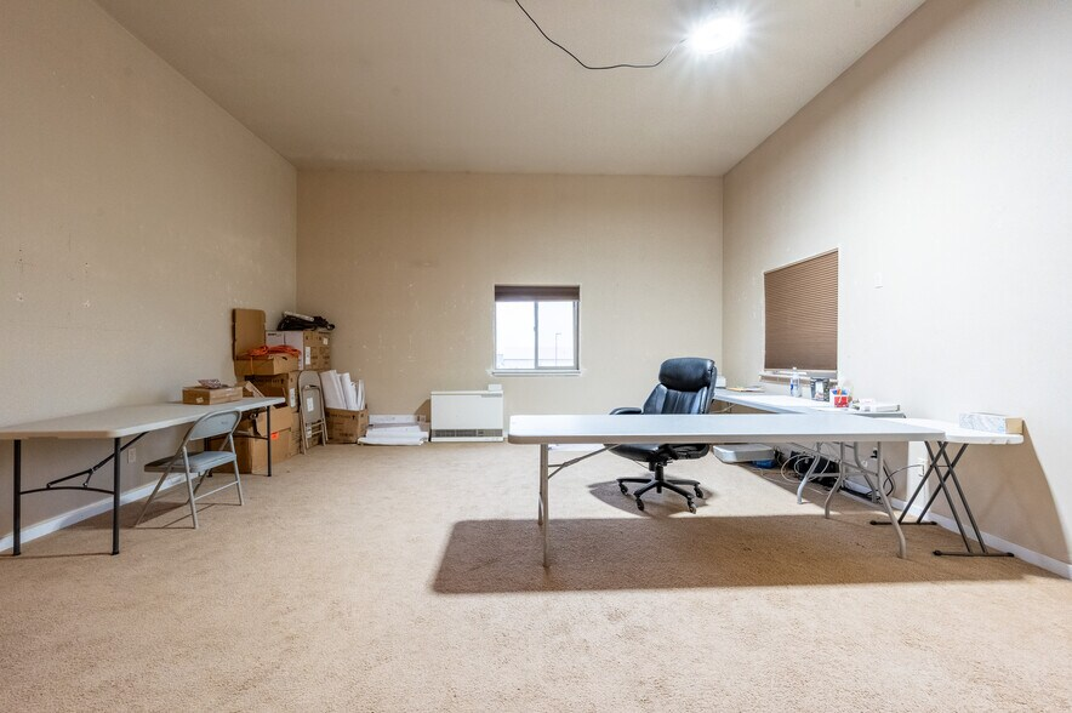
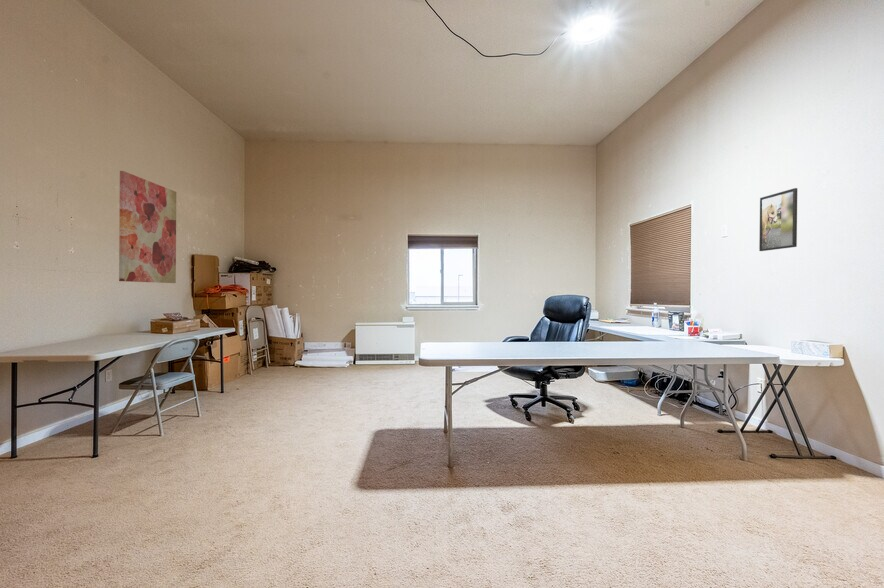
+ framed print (777, 221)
+ wall art (150, 232)
